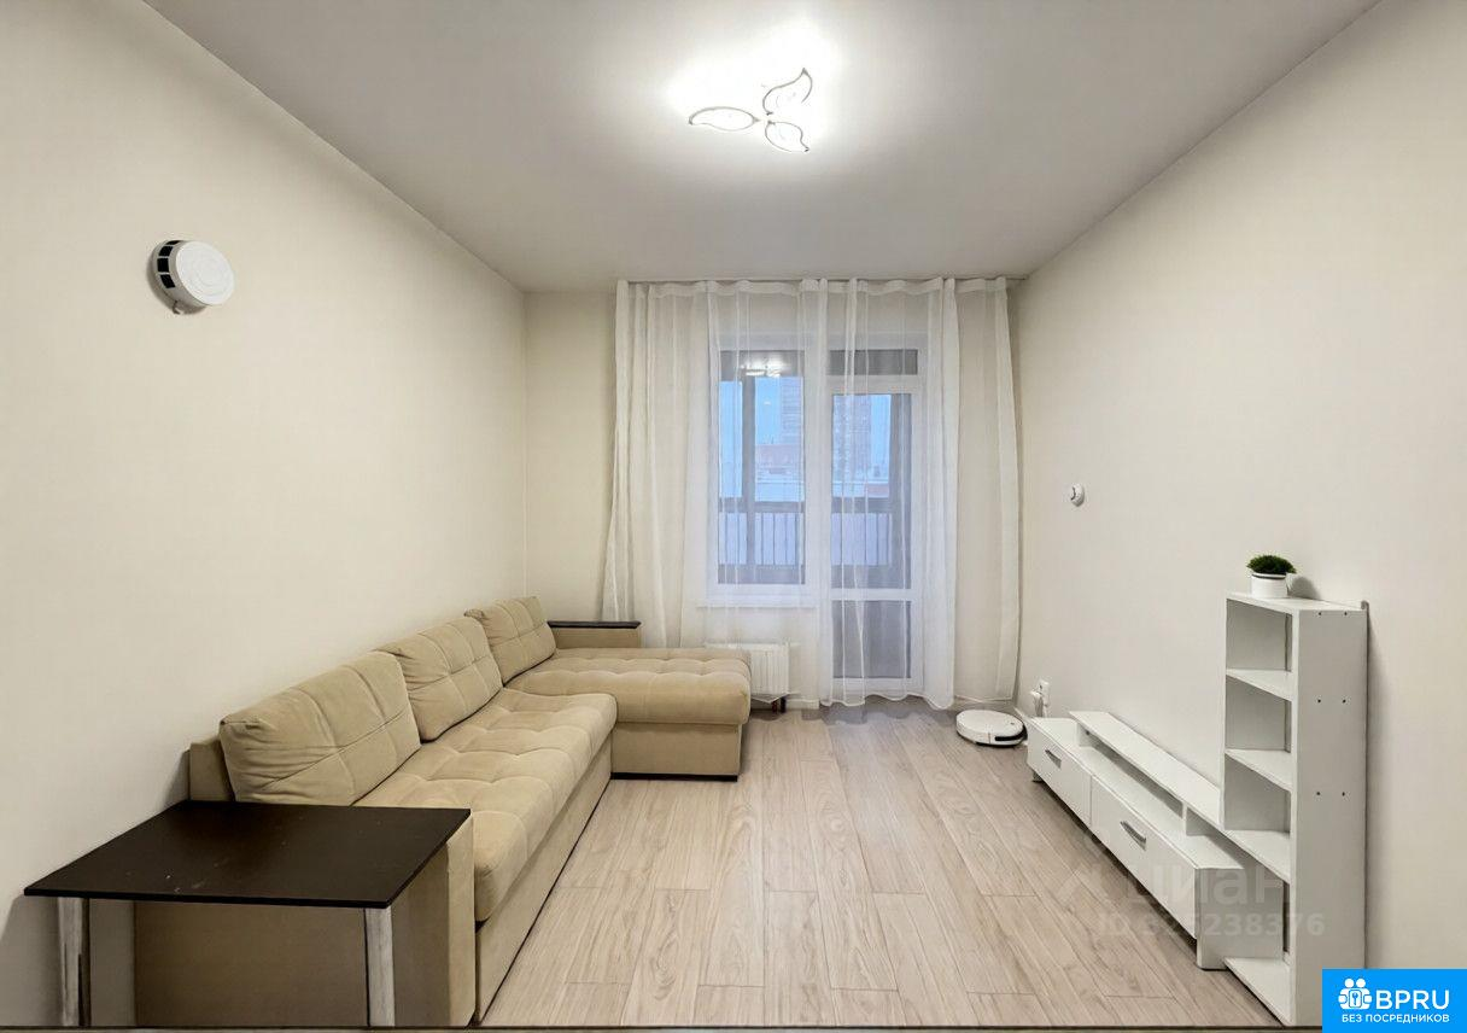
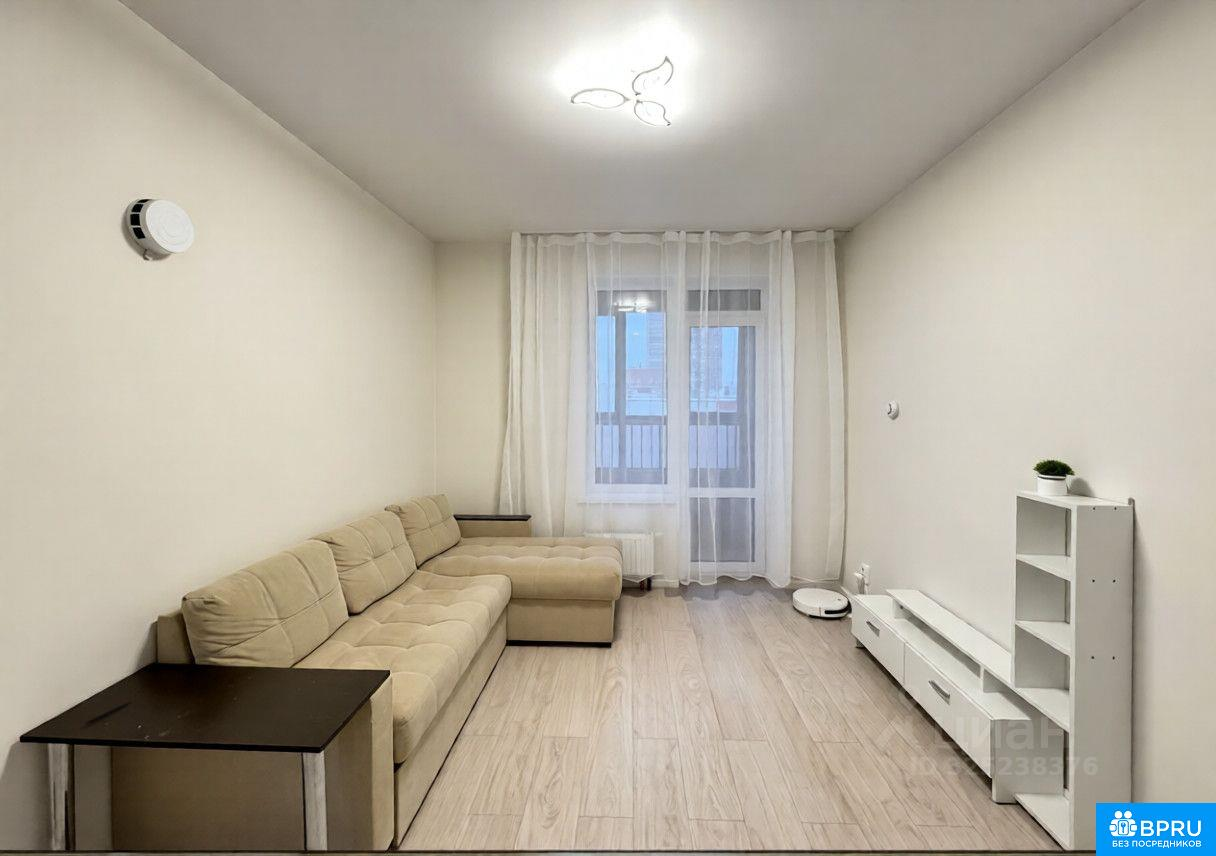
+ pen (110, 711)
